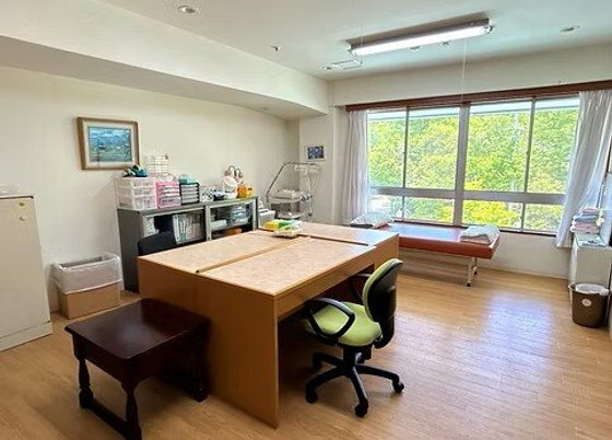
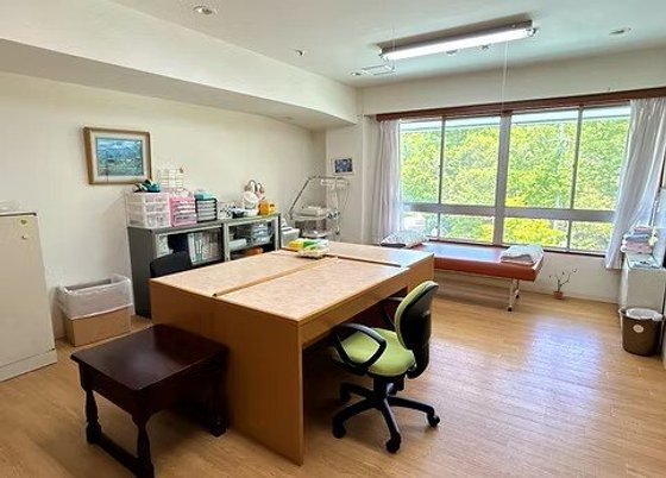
+ potted plant (563, 283)
